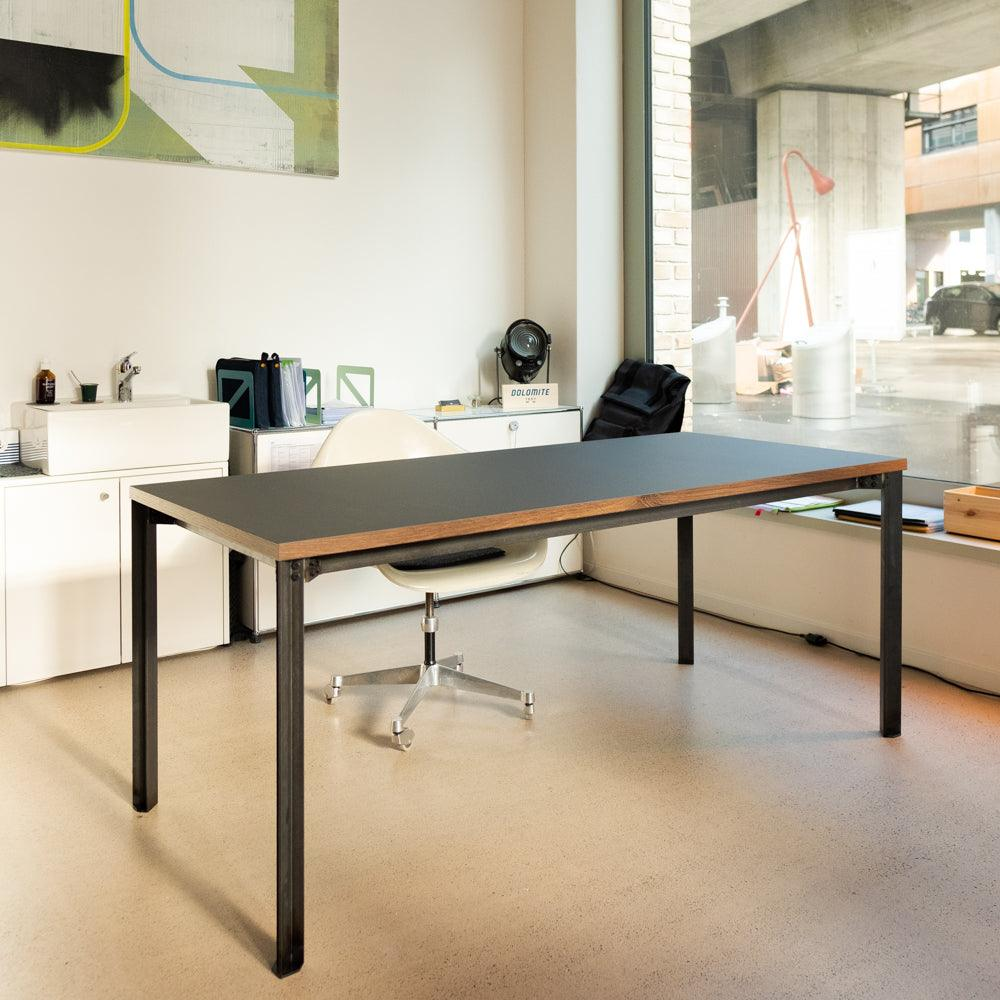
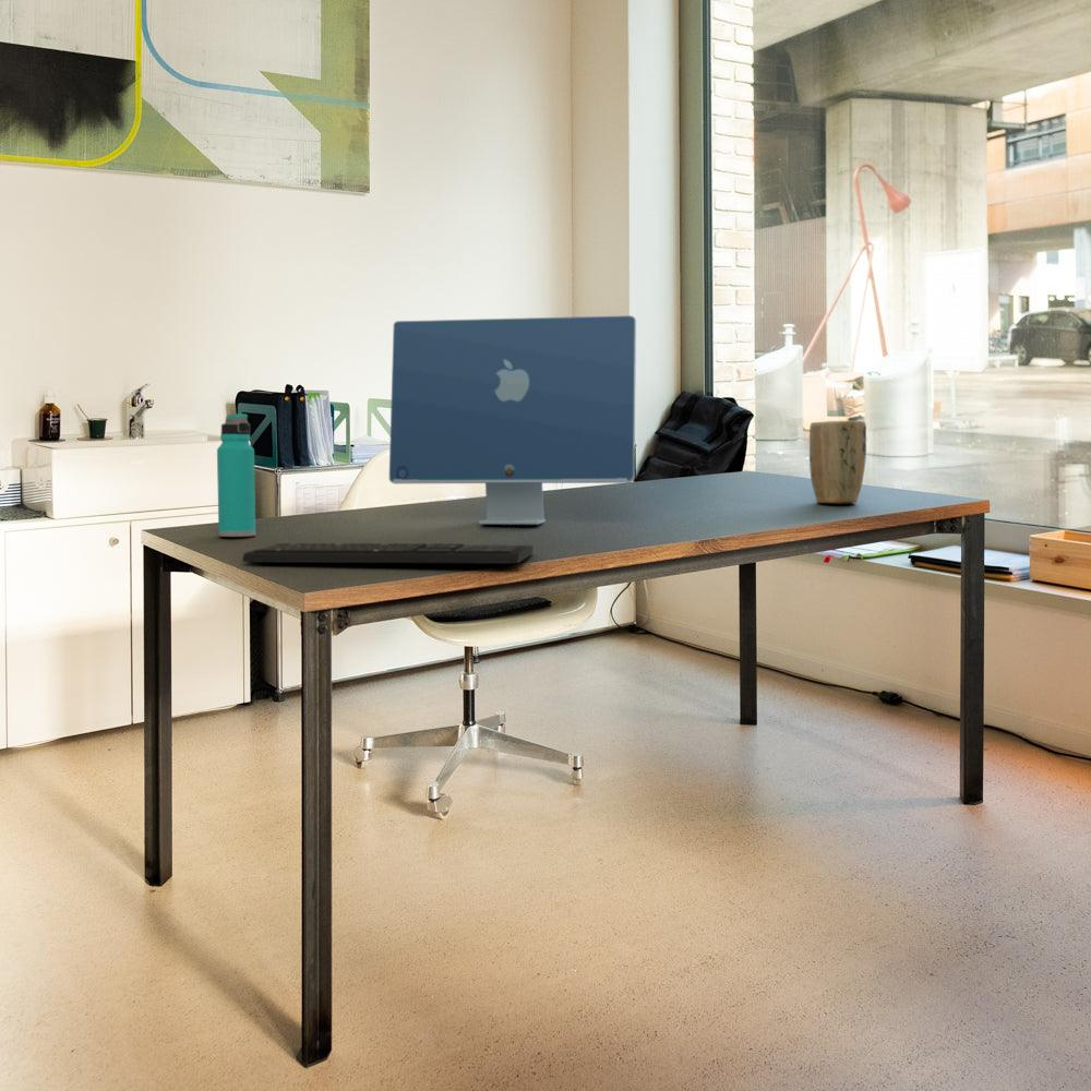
+ plant pot (837, 463)
+ water bottle (236, 475)
+ keyboard (391, 552)
+ computer monitor (512, 420)
